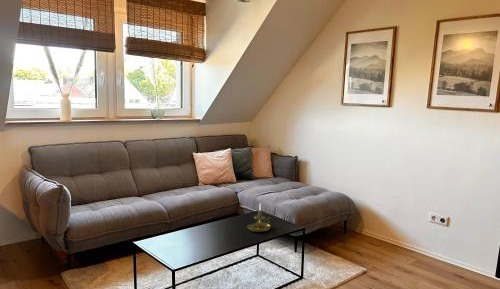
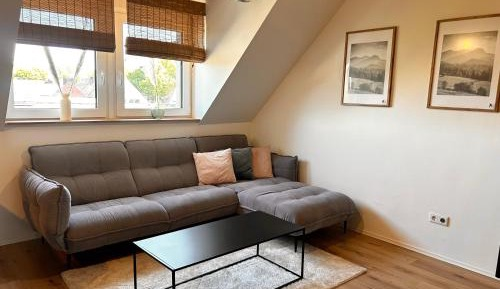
- candle holder (260, 215)
